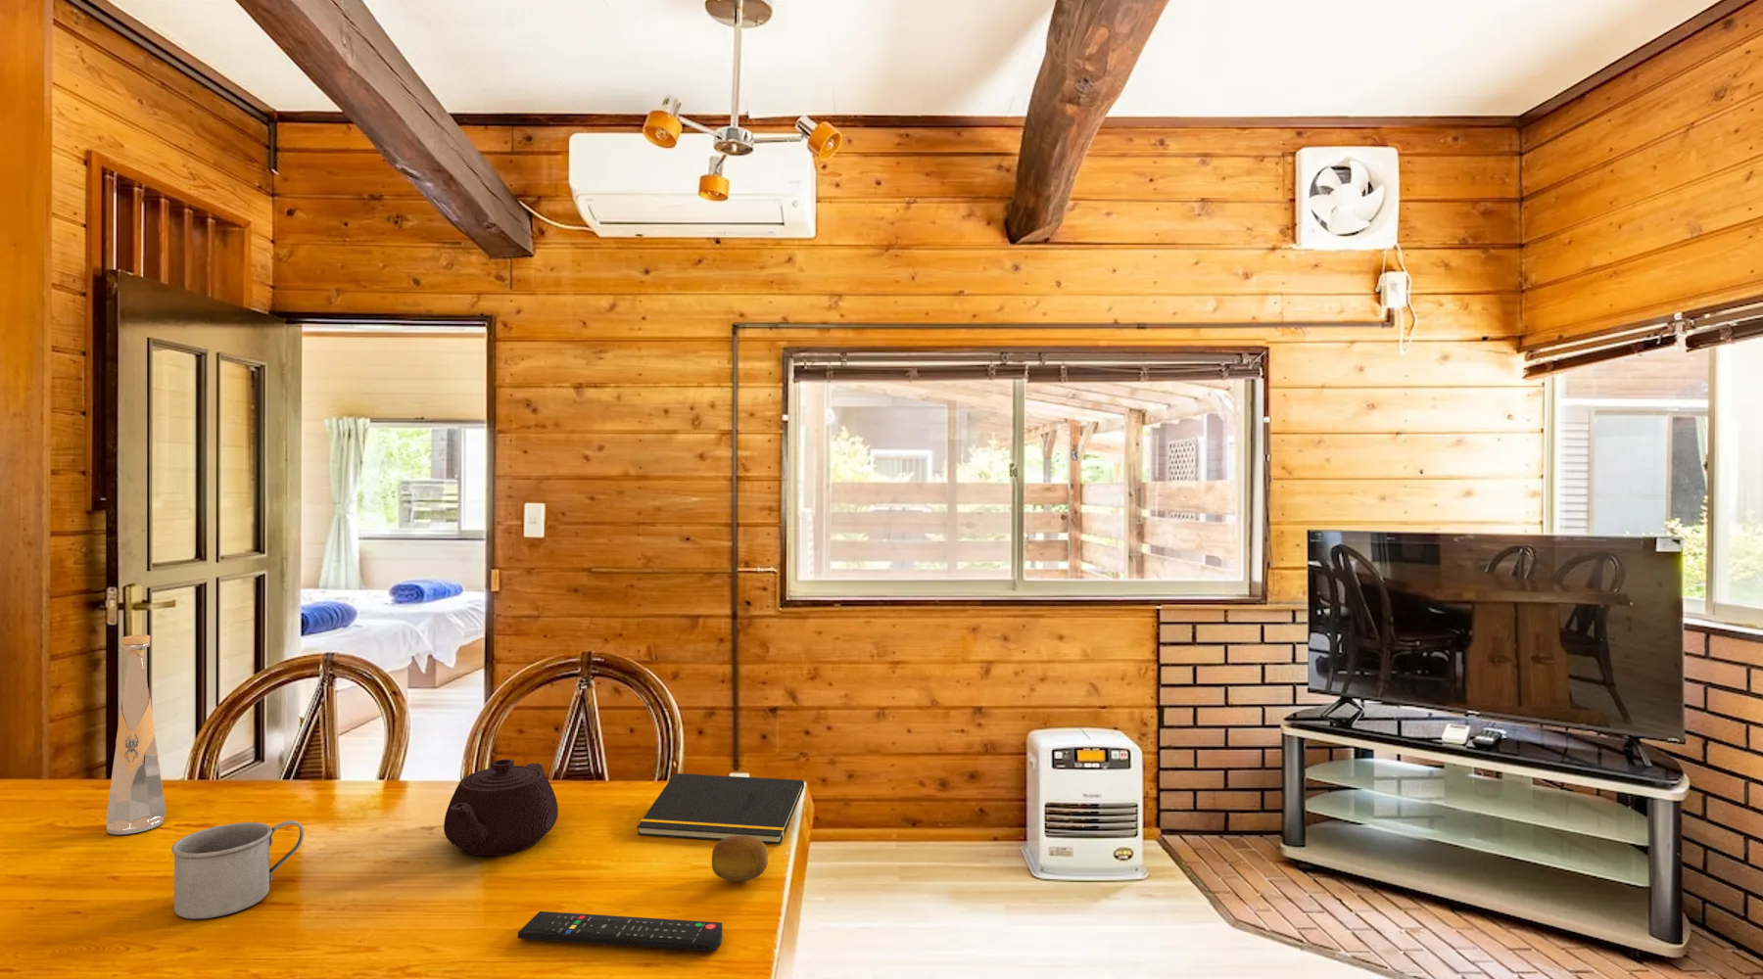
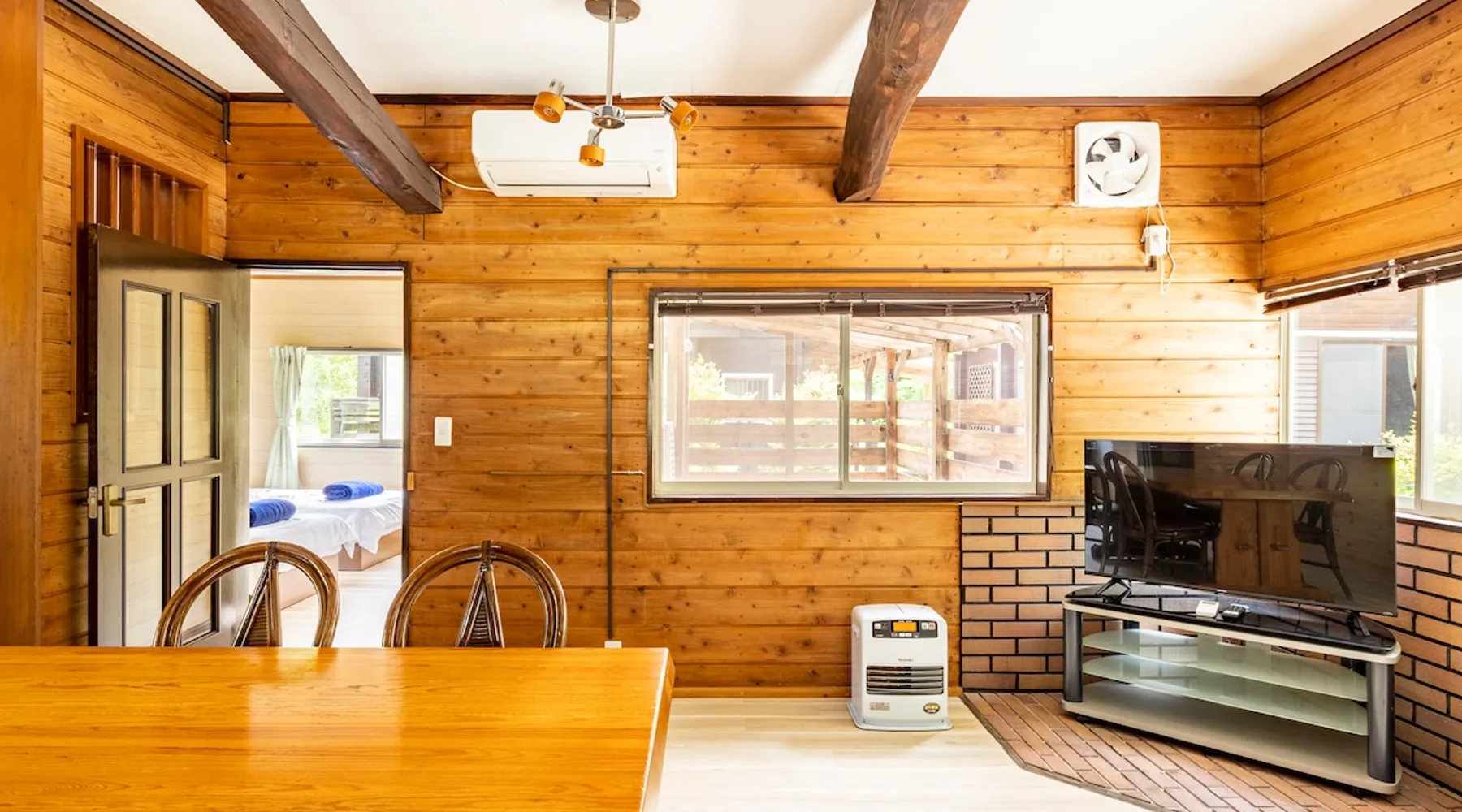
- notepad (724, 805)
- bottle (135, 732)
- fruit (739, 857)
- teapot (498, 803)
- remote control (623, 933)
- mug (232, 866)
